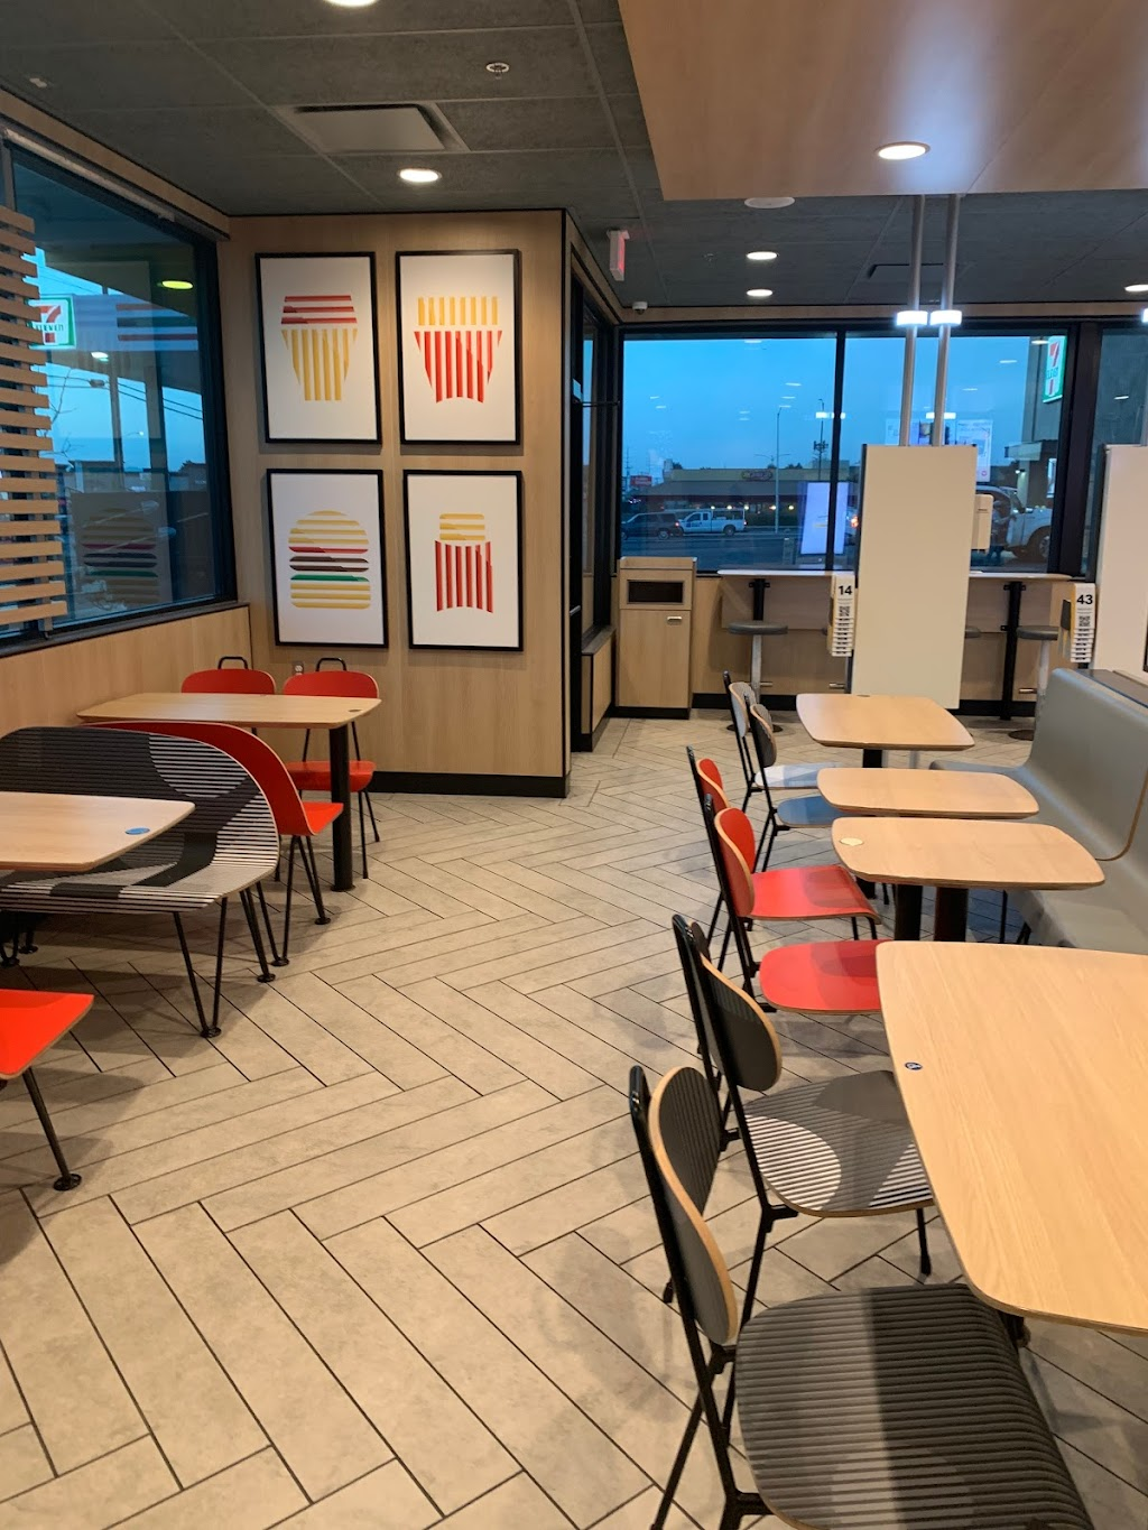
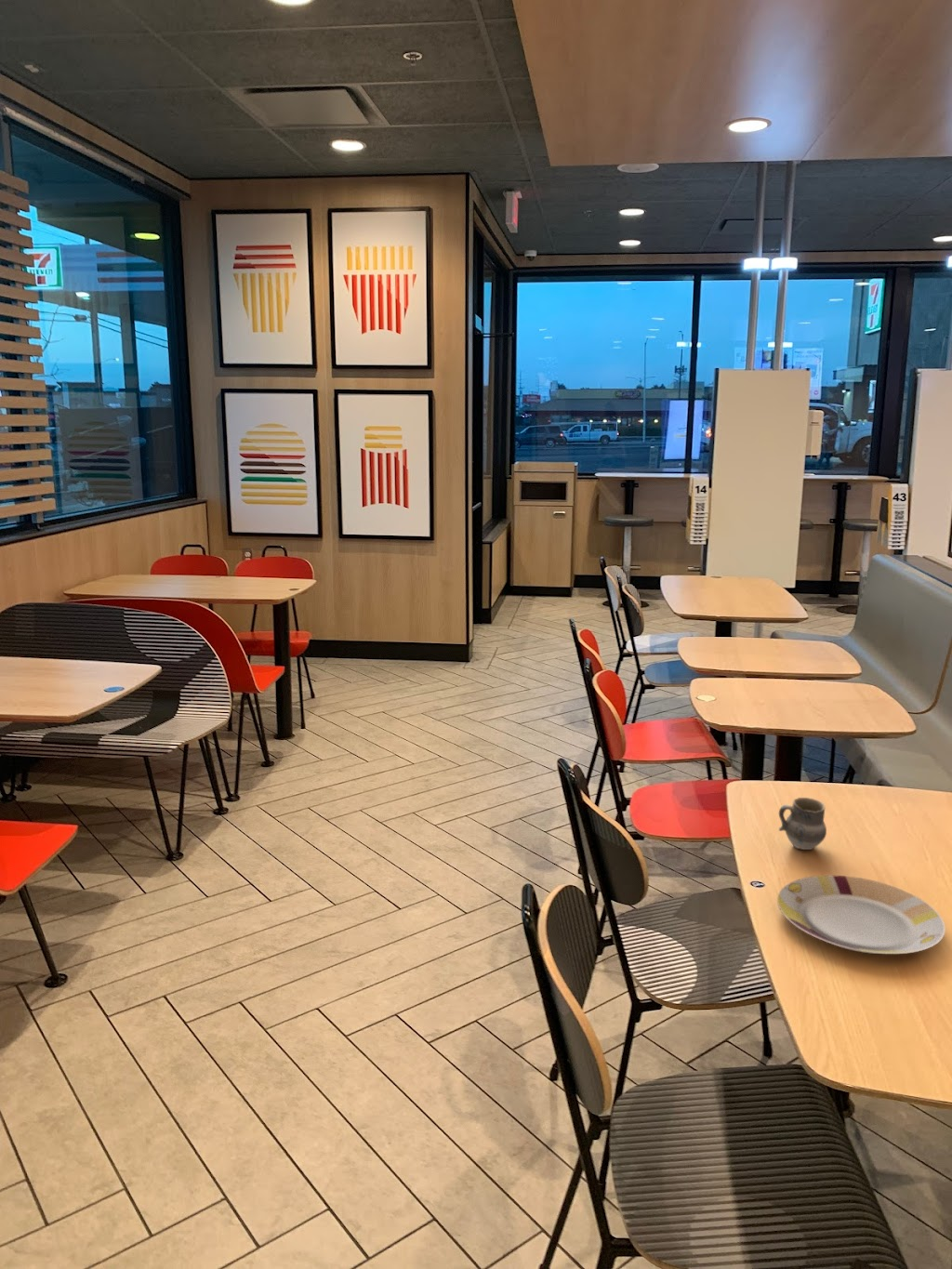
+ plate (858, 917)
+ cup (801, 824)
